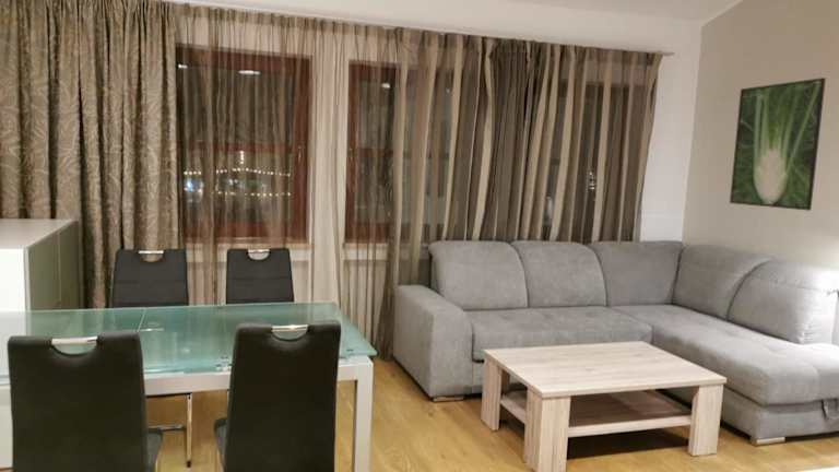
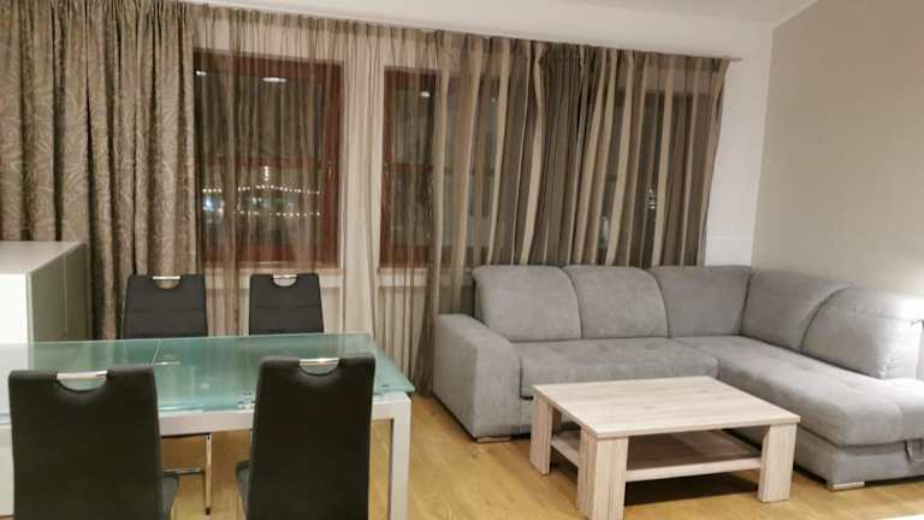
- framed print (773, 145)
